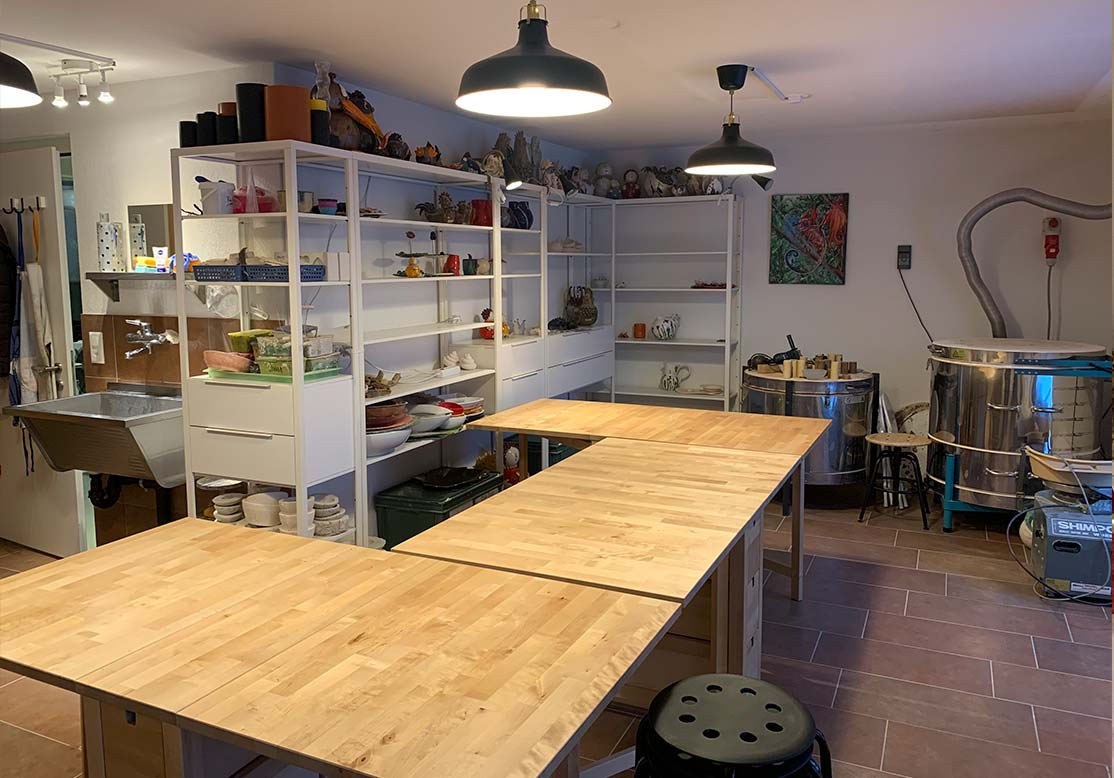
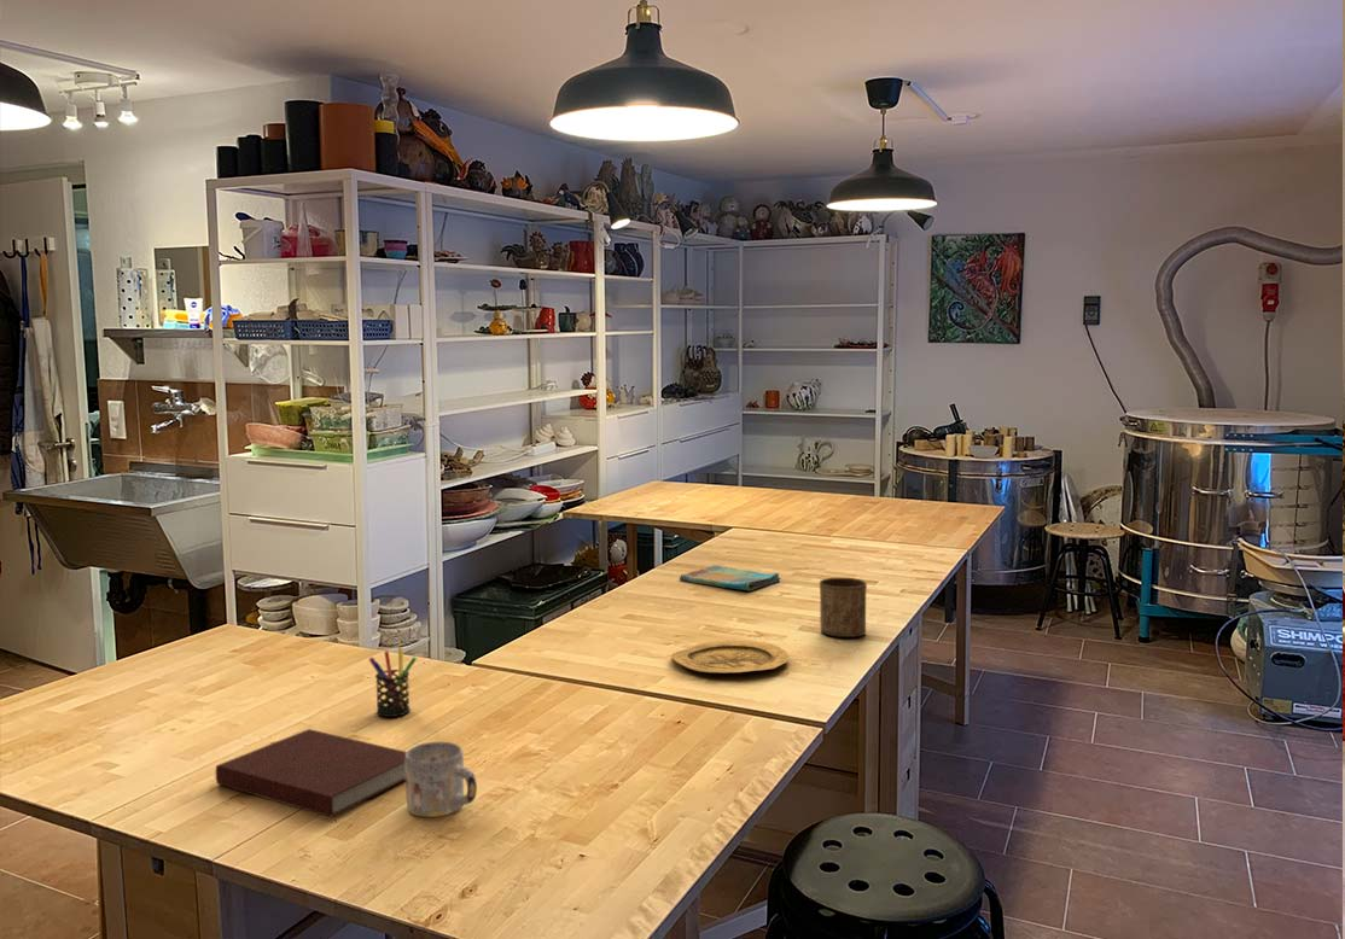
+ dish towel (729, 577)
+ plate (729, 658)
+ cup (842, 607)
+ mug (443, 780)
+ pen holder (395, 680)
+ notebook (319, 769)
